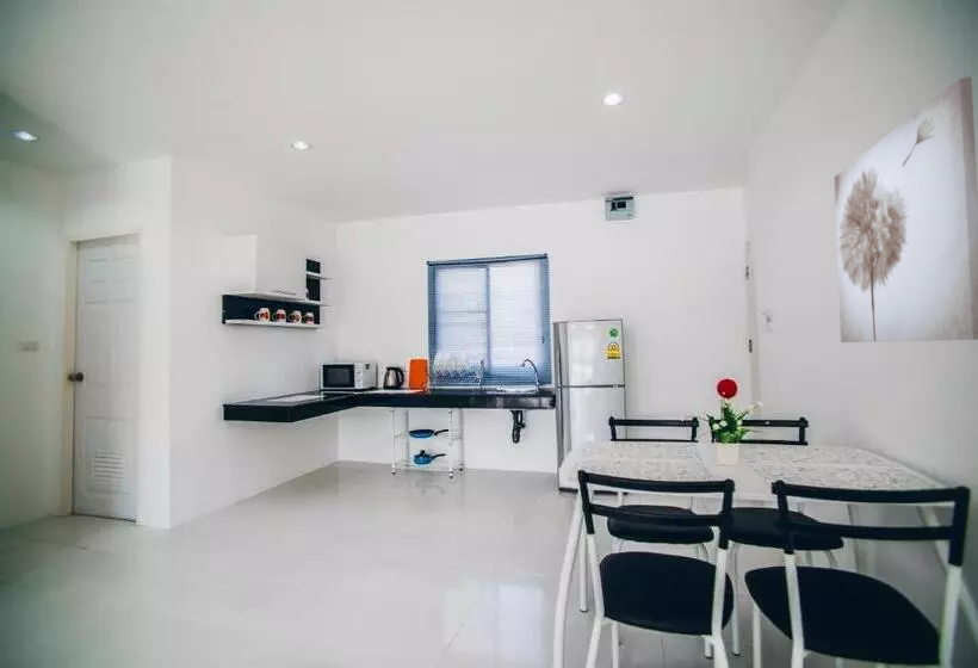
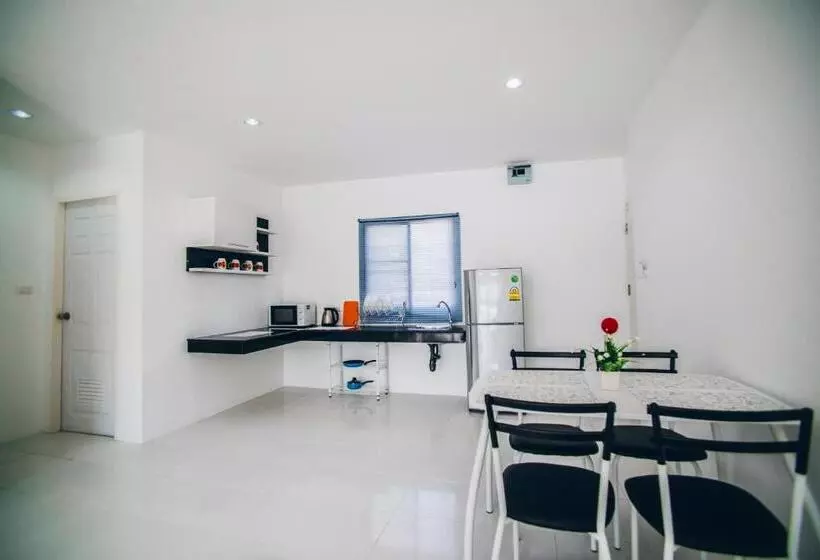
- wall art (891, 239)
